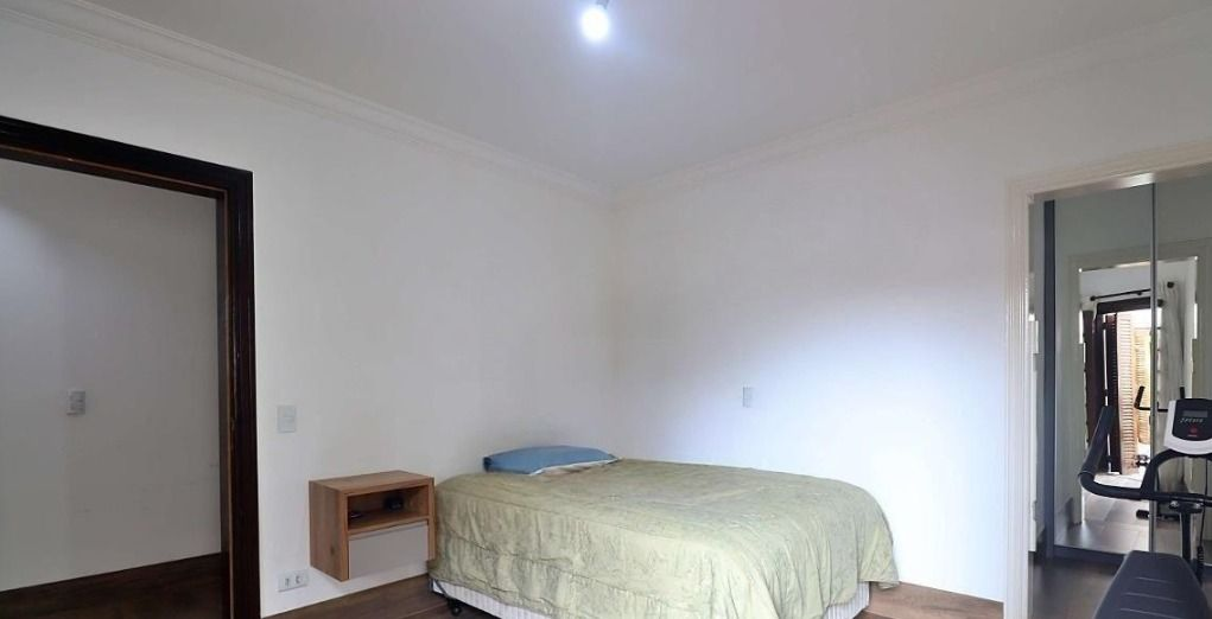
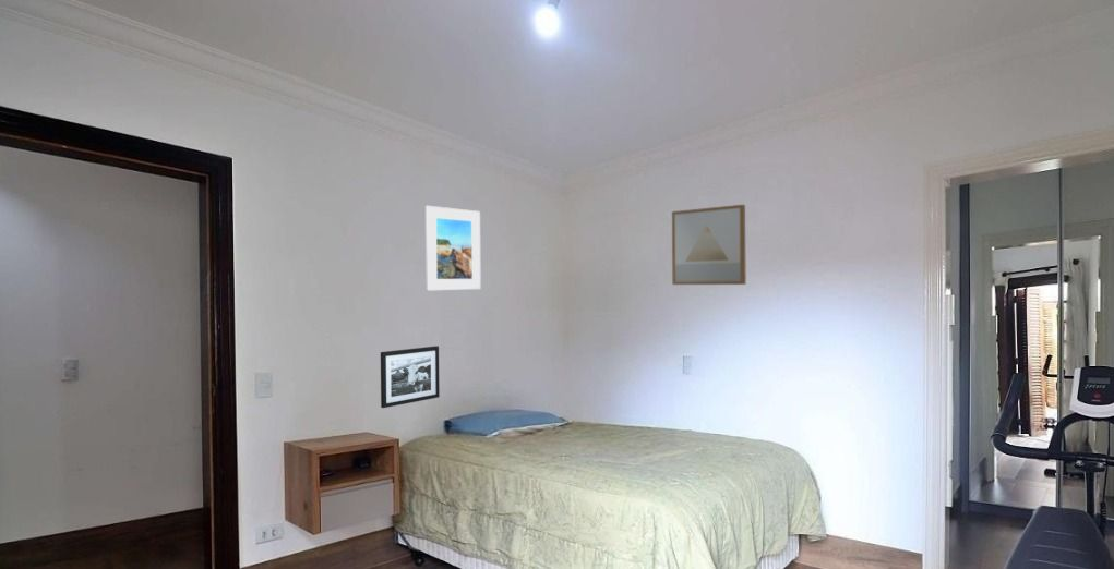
+ wall art (707, 246)
+ picture frame (410, 375)
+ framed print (454, 249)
